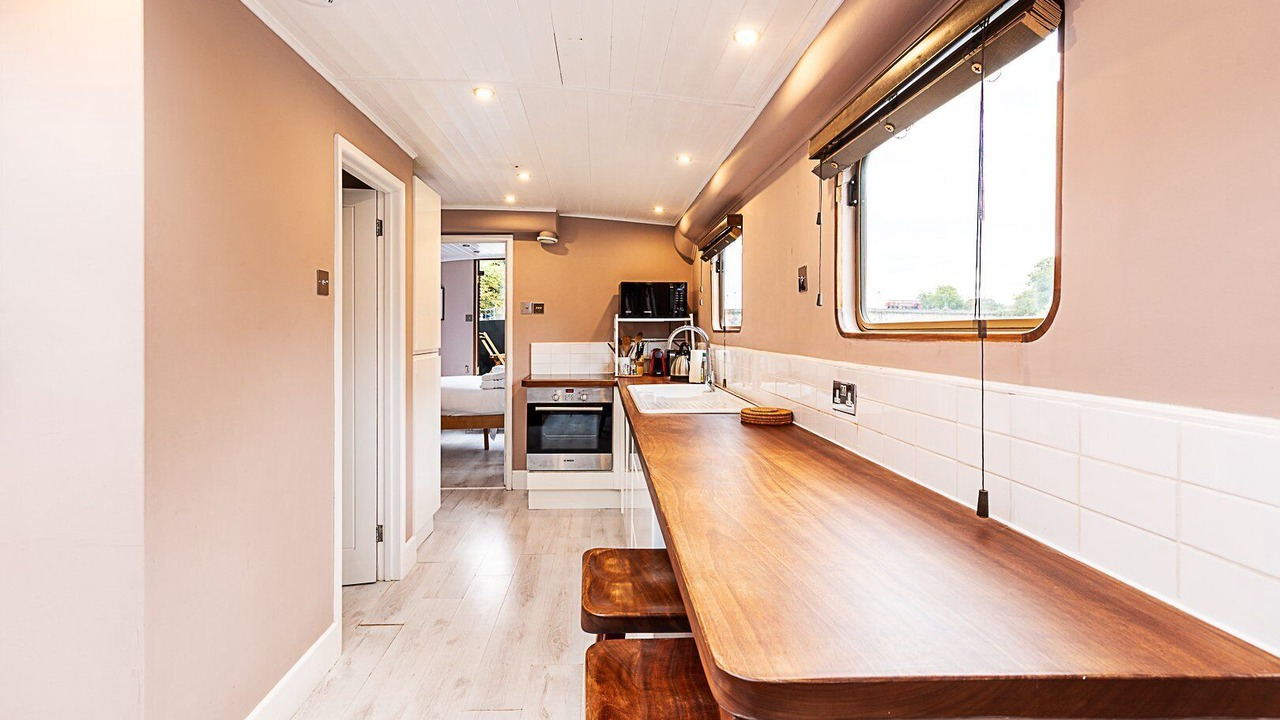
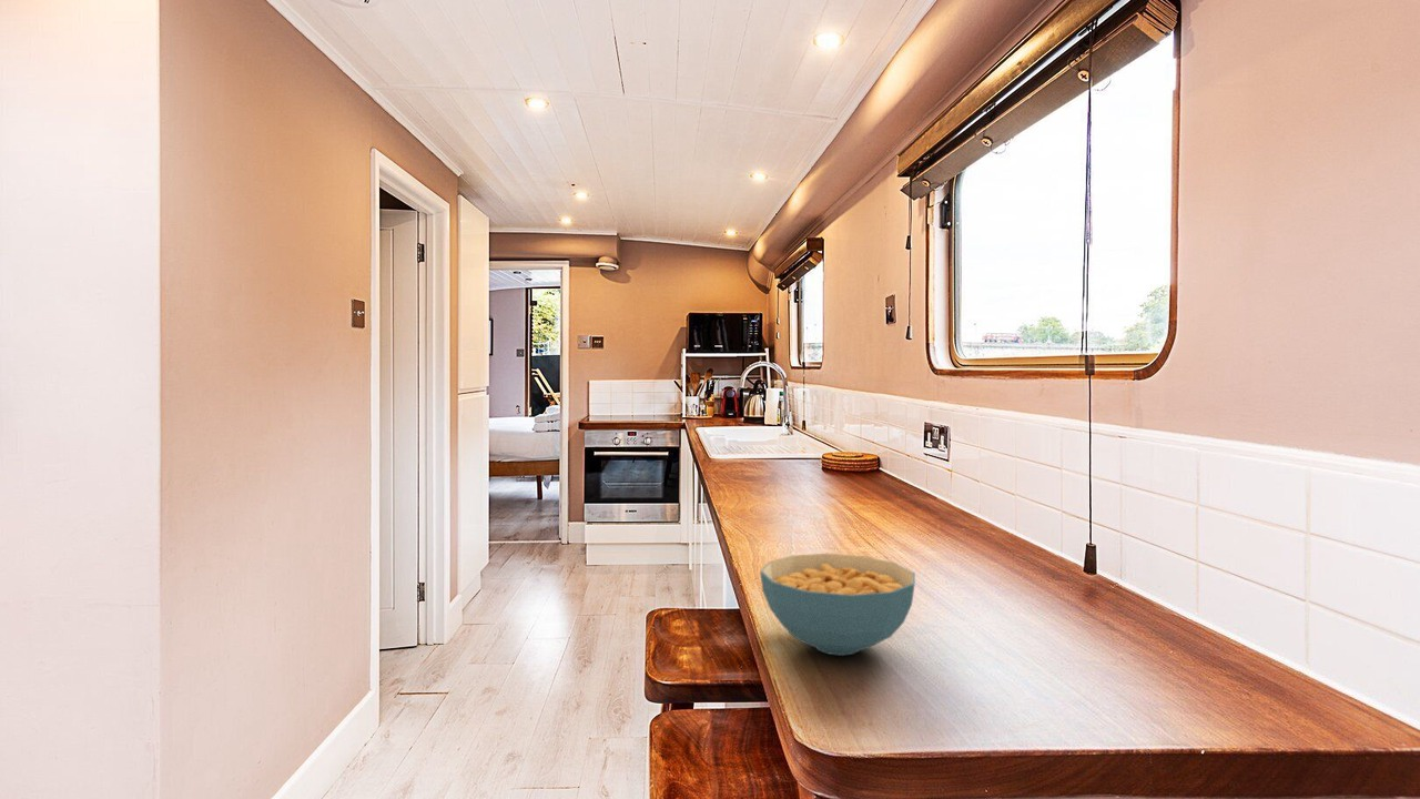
+ cereal bowl (836, 609)
